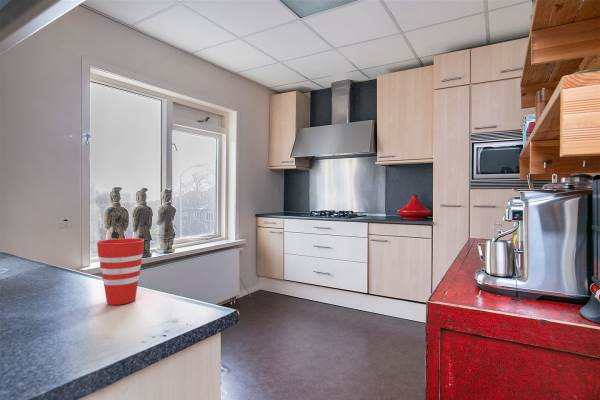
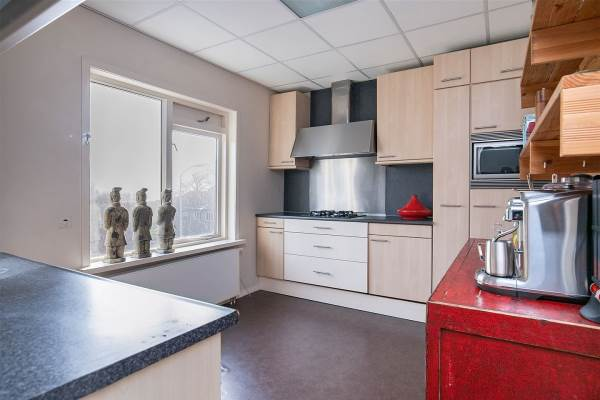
- cup (121, 270)
